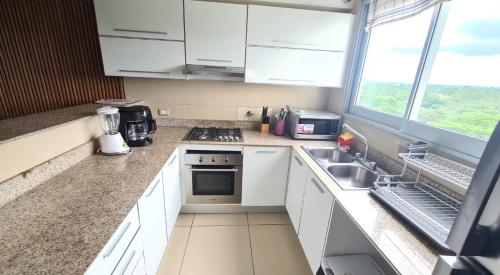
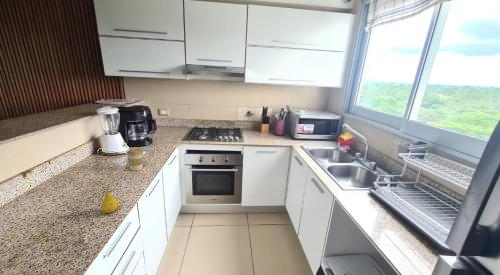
+ fruit (108, 199)
+ coffee cup (135, 159)
